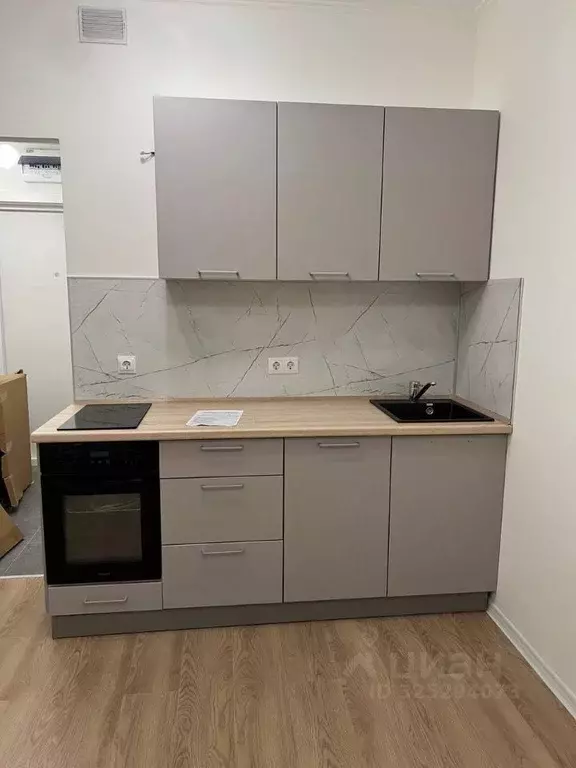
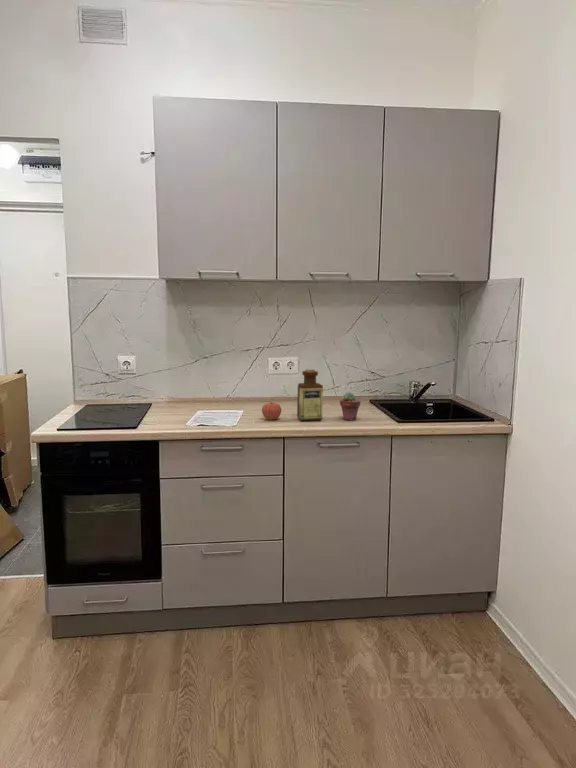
+ apple (271, 410)
+ potted succulent (349, 405)
+ bottle (310, 394)
